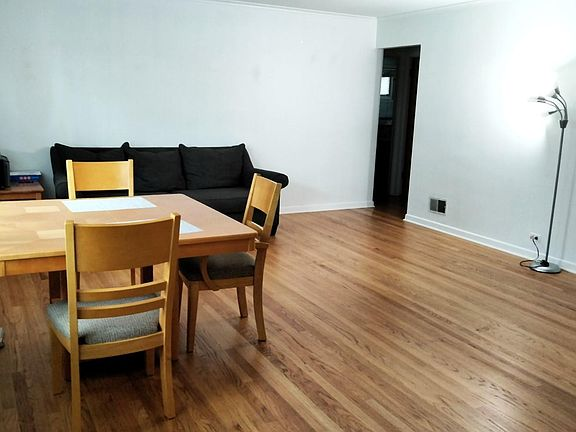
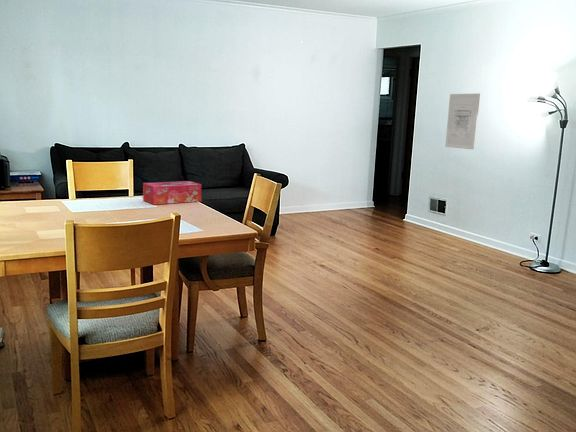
+ wall art (462, 121)
+ tissue box (172, 192)
